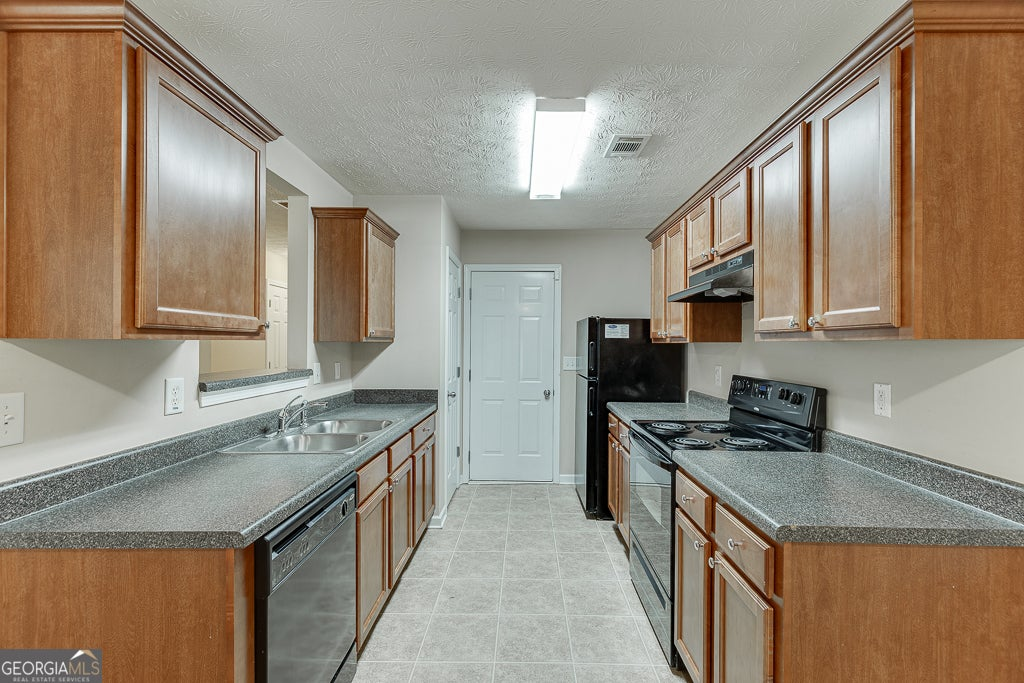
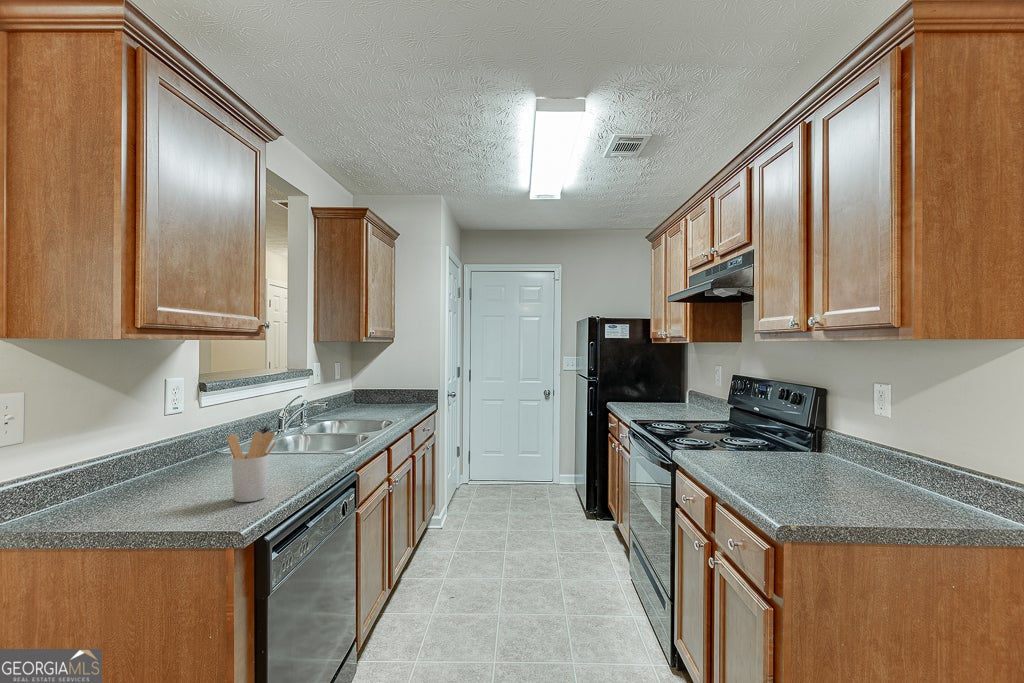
+ utensil holder (254, 463)
